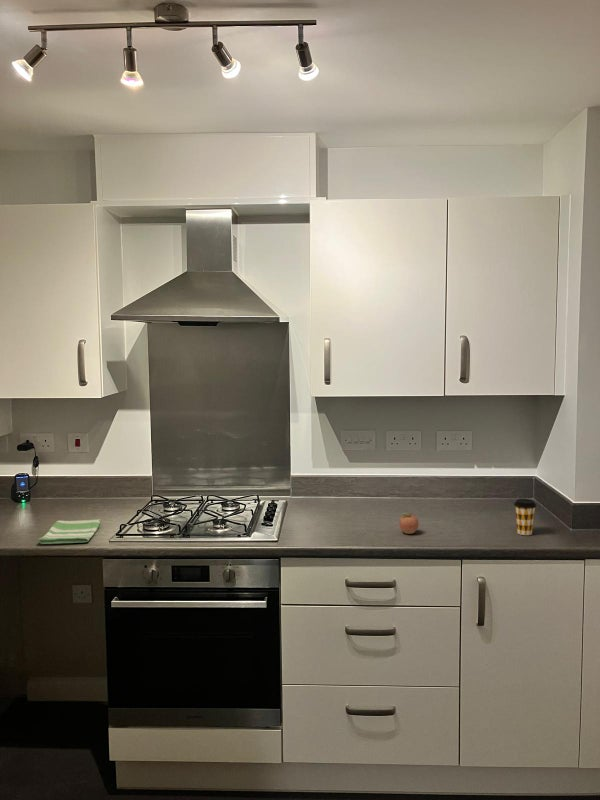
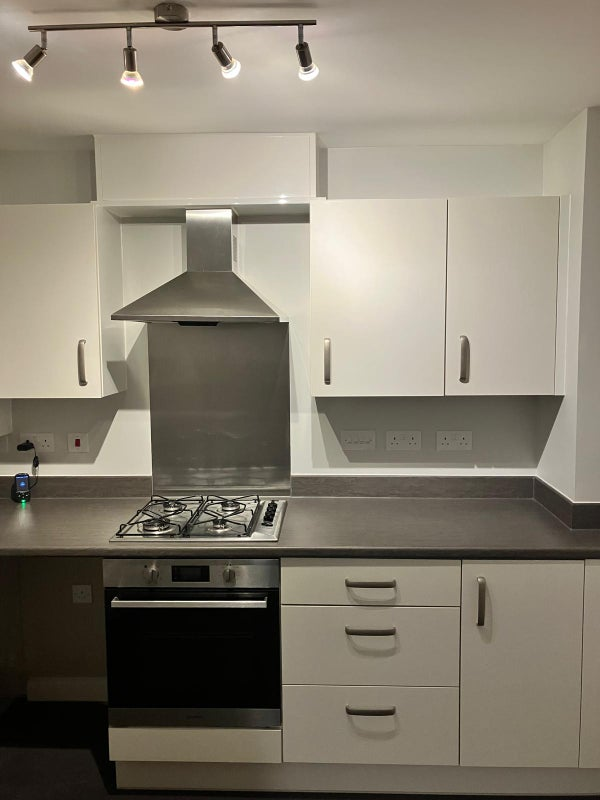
- fruit (408, 522)
- coffee cup (524, 517)
- dish towel (71, 530)
